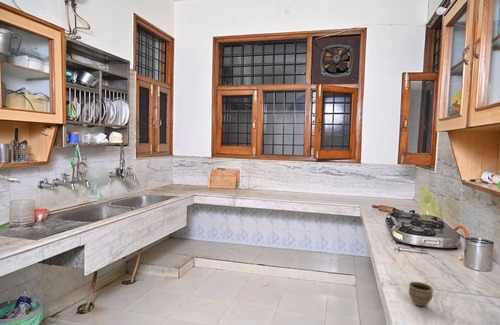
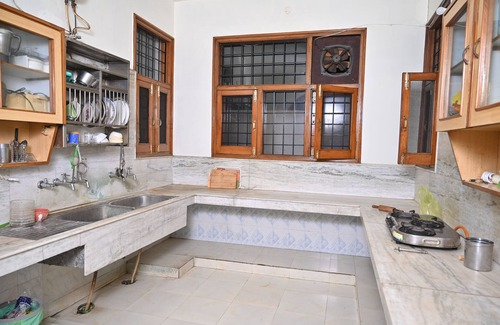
- cup (419, 293)
